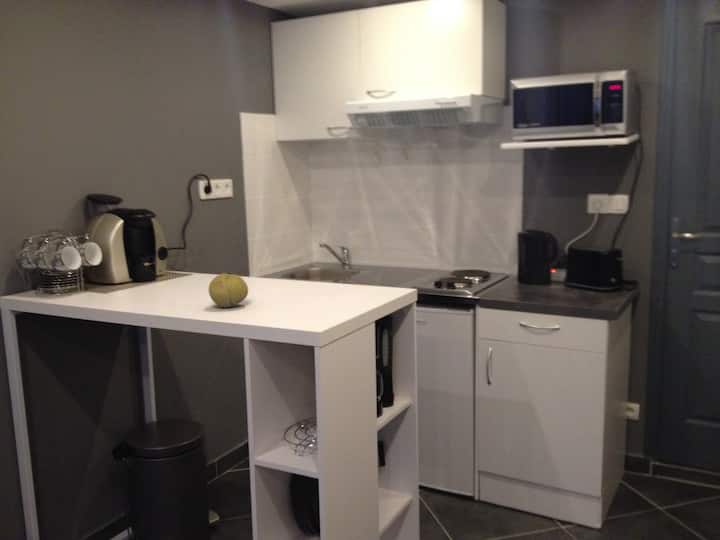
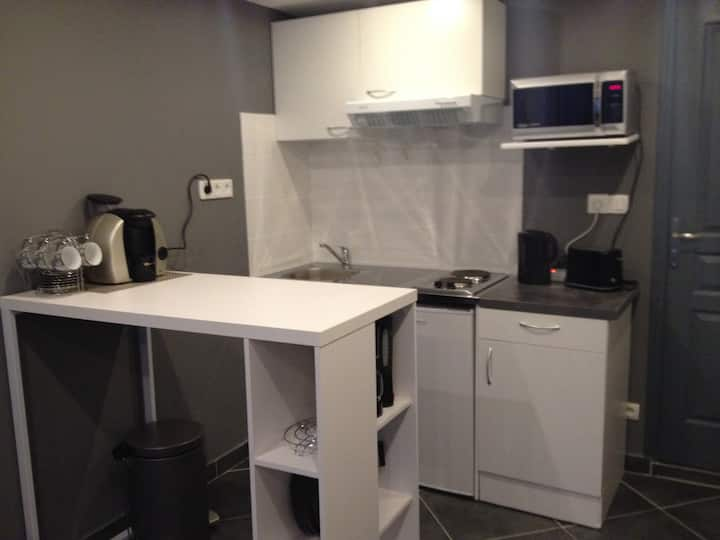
- fruit (227, 290)
